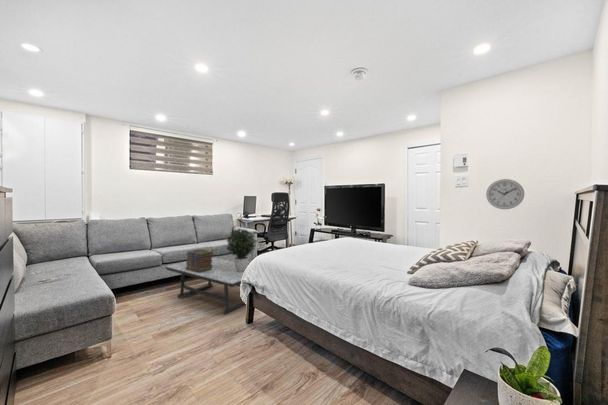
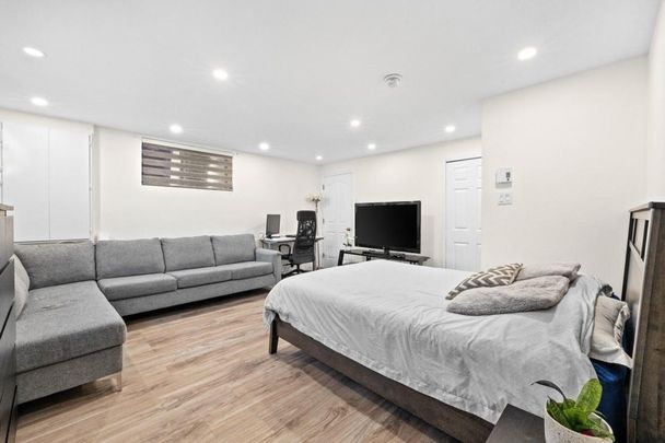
- book stack (199, 260)
- potted plant (241, 249)
- coffee table (217, 282)
- wall clock (504, 194)
